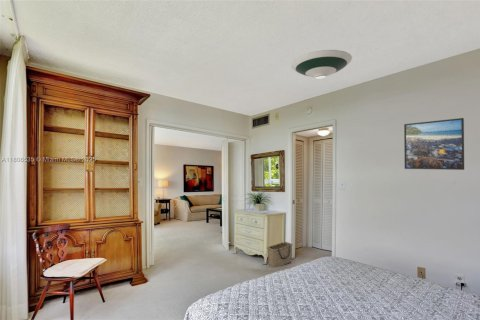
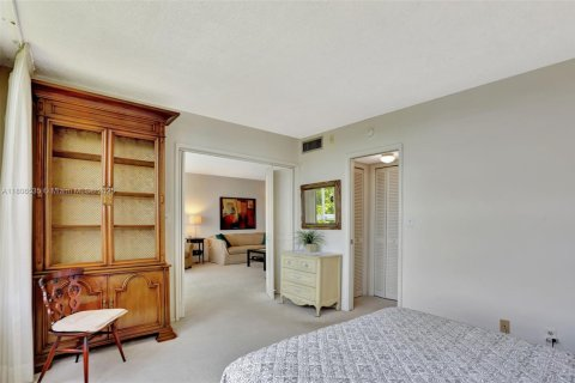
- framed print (432, 145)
- basket (280, 254)
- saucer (320, 69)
